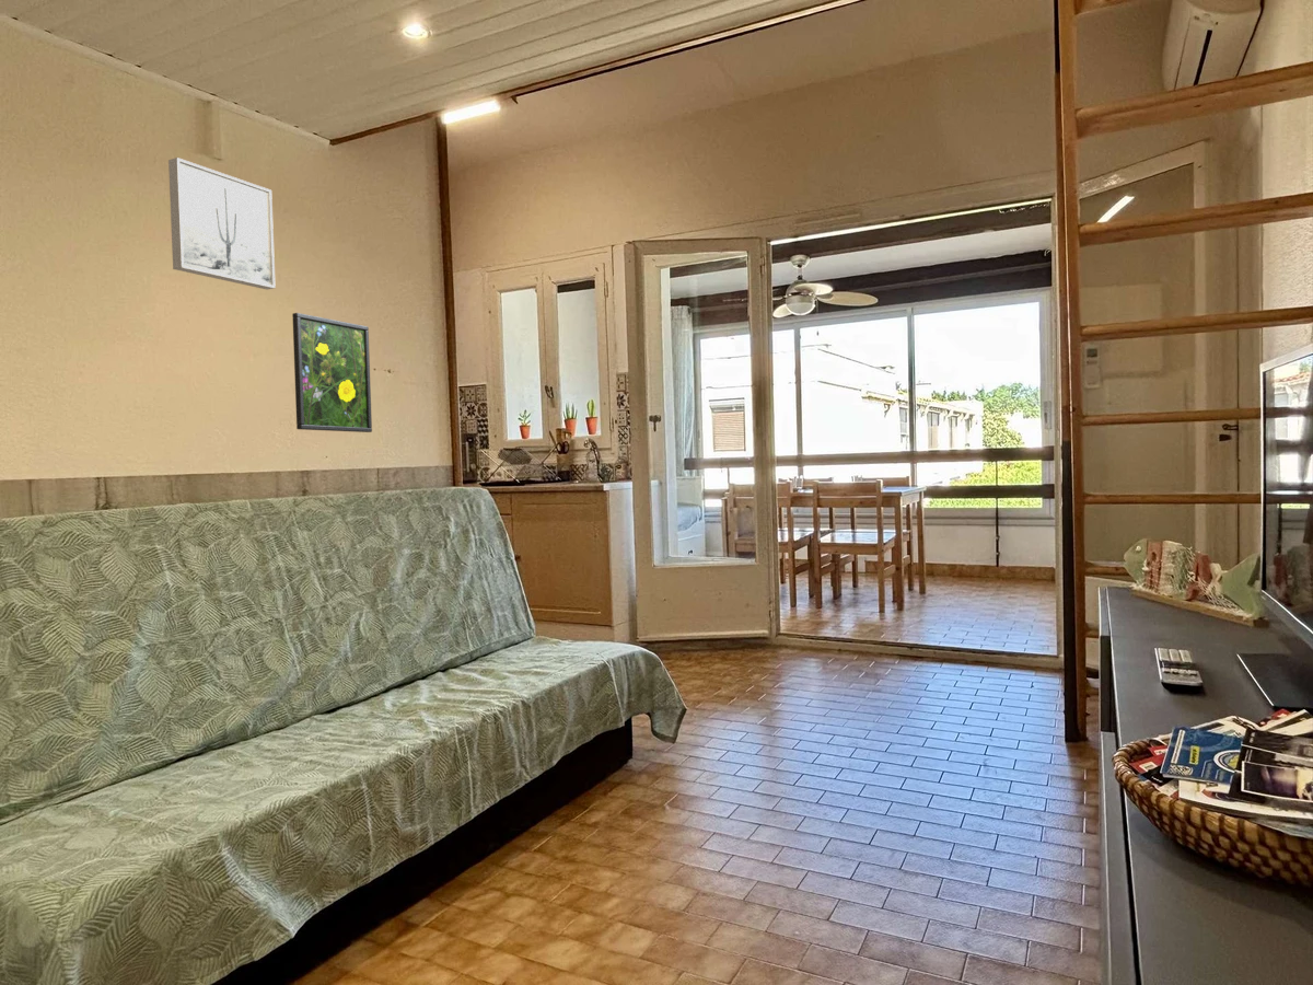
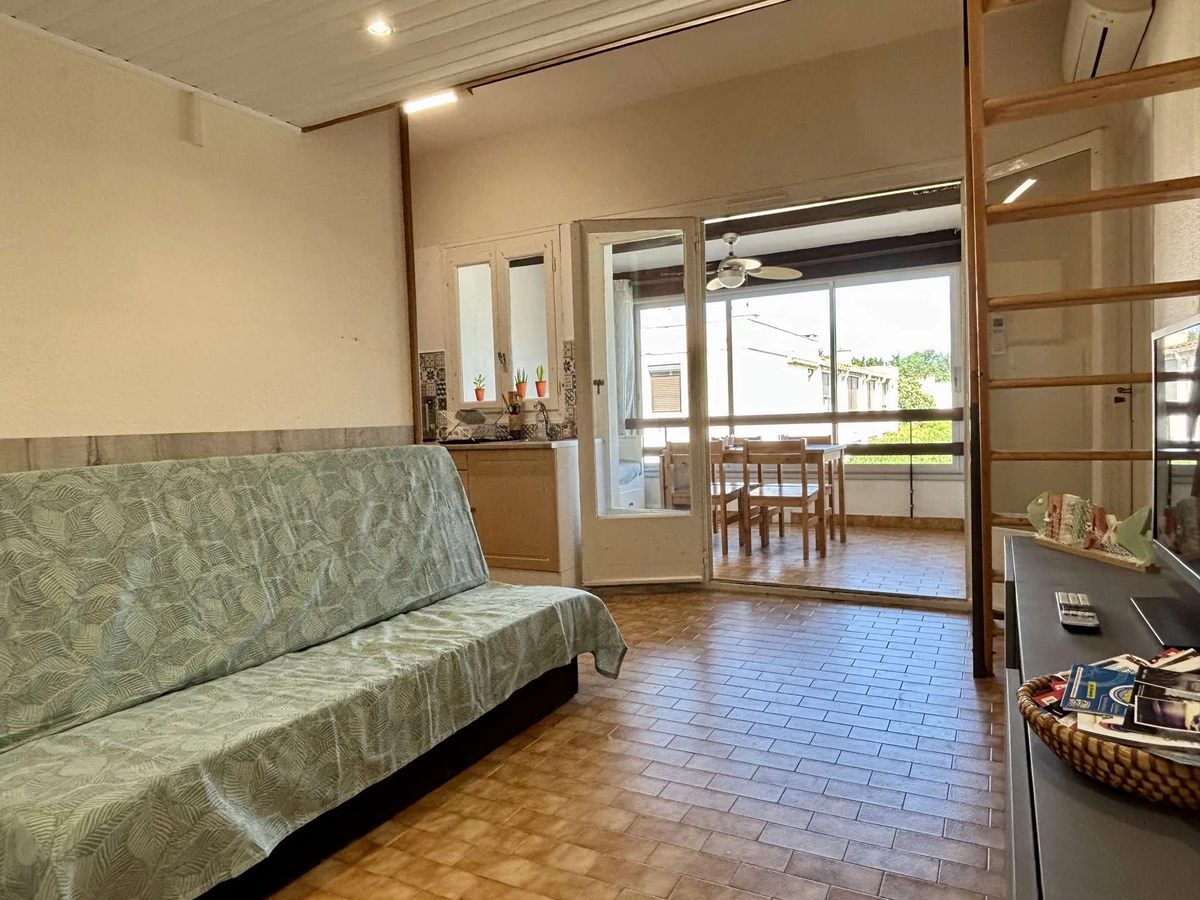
- wall art (224, 228)
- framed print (334, 375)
